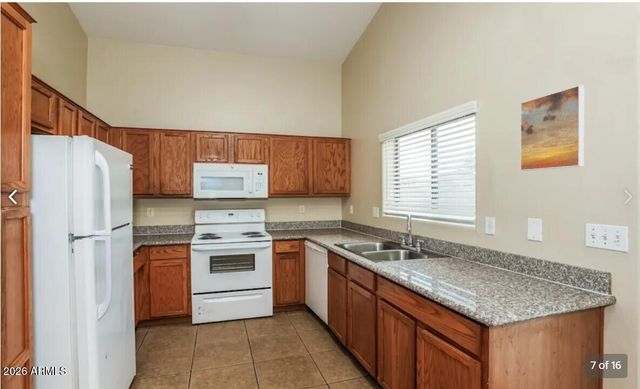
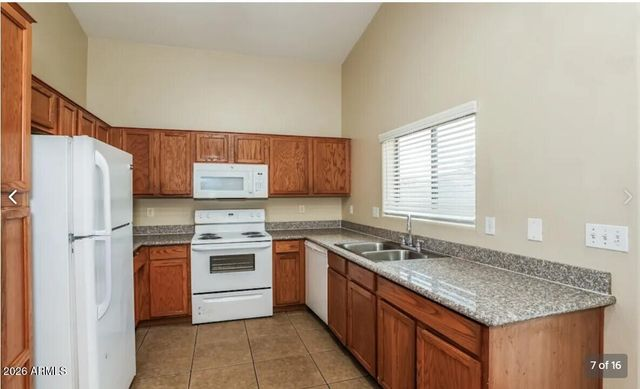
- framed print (549, 131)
